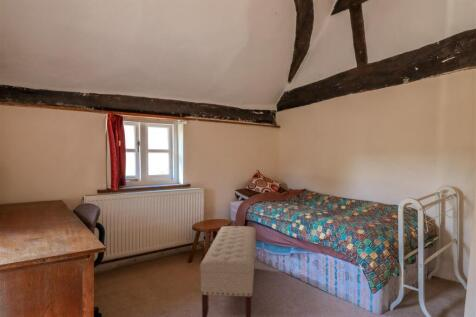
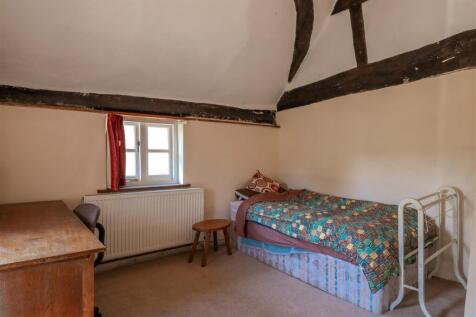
- bench (233, 265)
